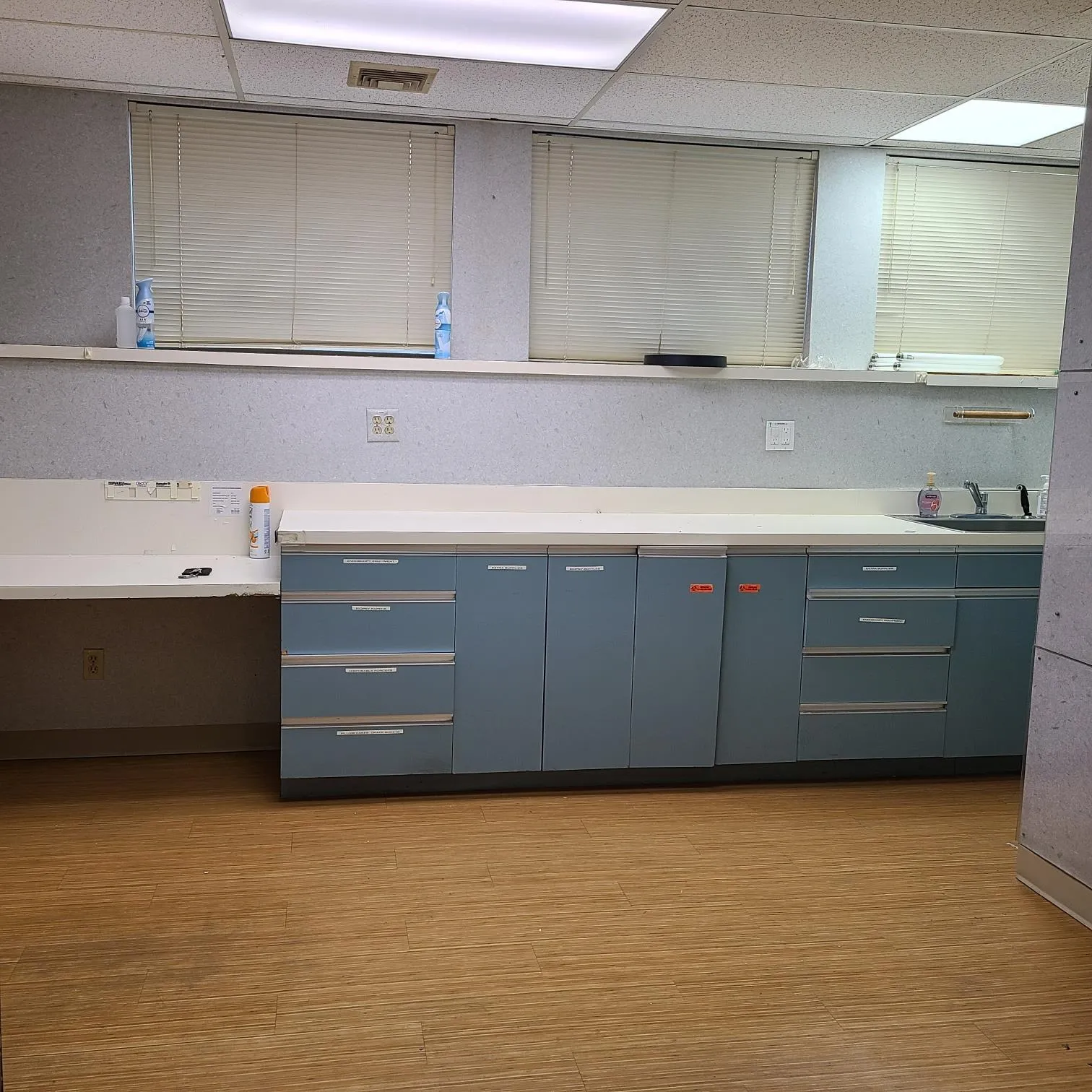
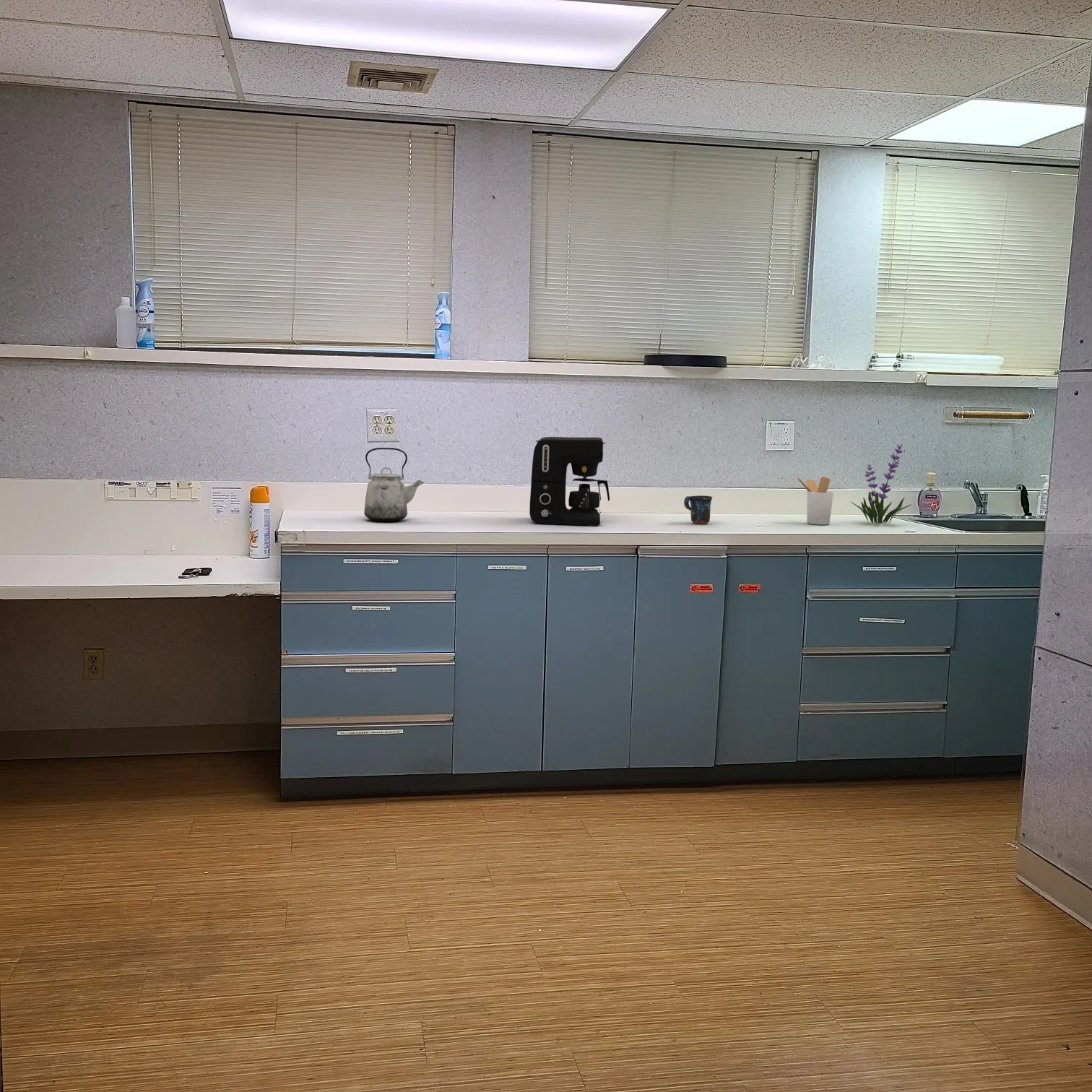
+ mug (696, 509)
+ utensil holder (812, 499)
+ coffee maker (573, 480)
+ kettle (394, 484)
+ plant (881, 484)
